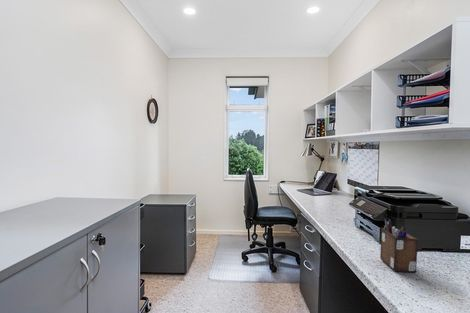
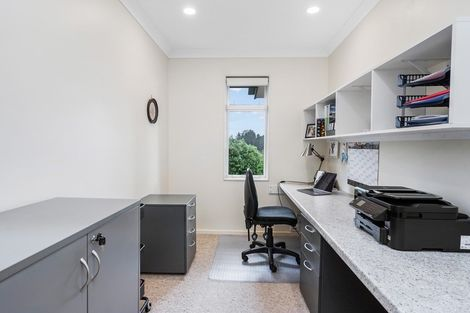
- desk organizer (398, 243)
